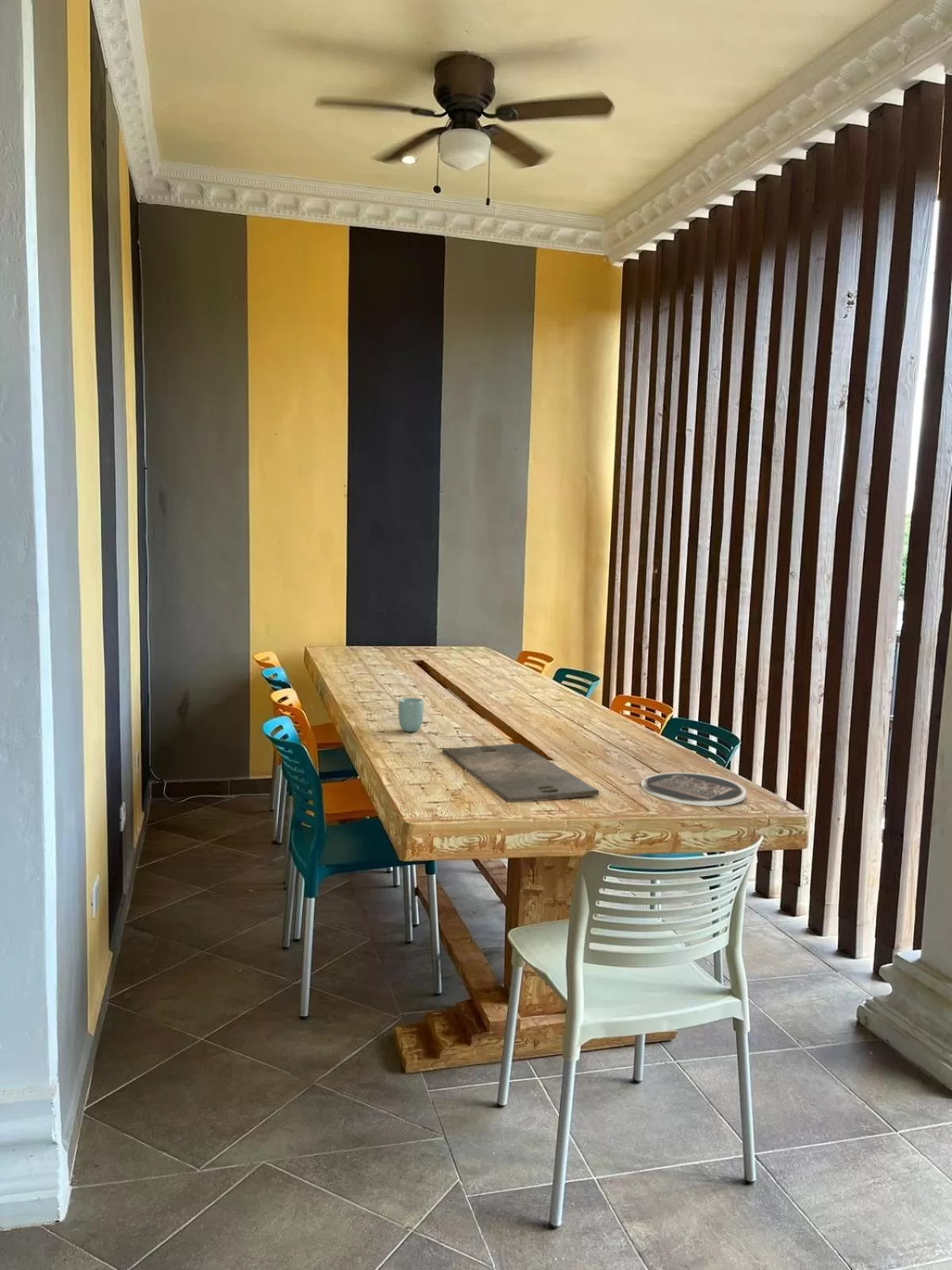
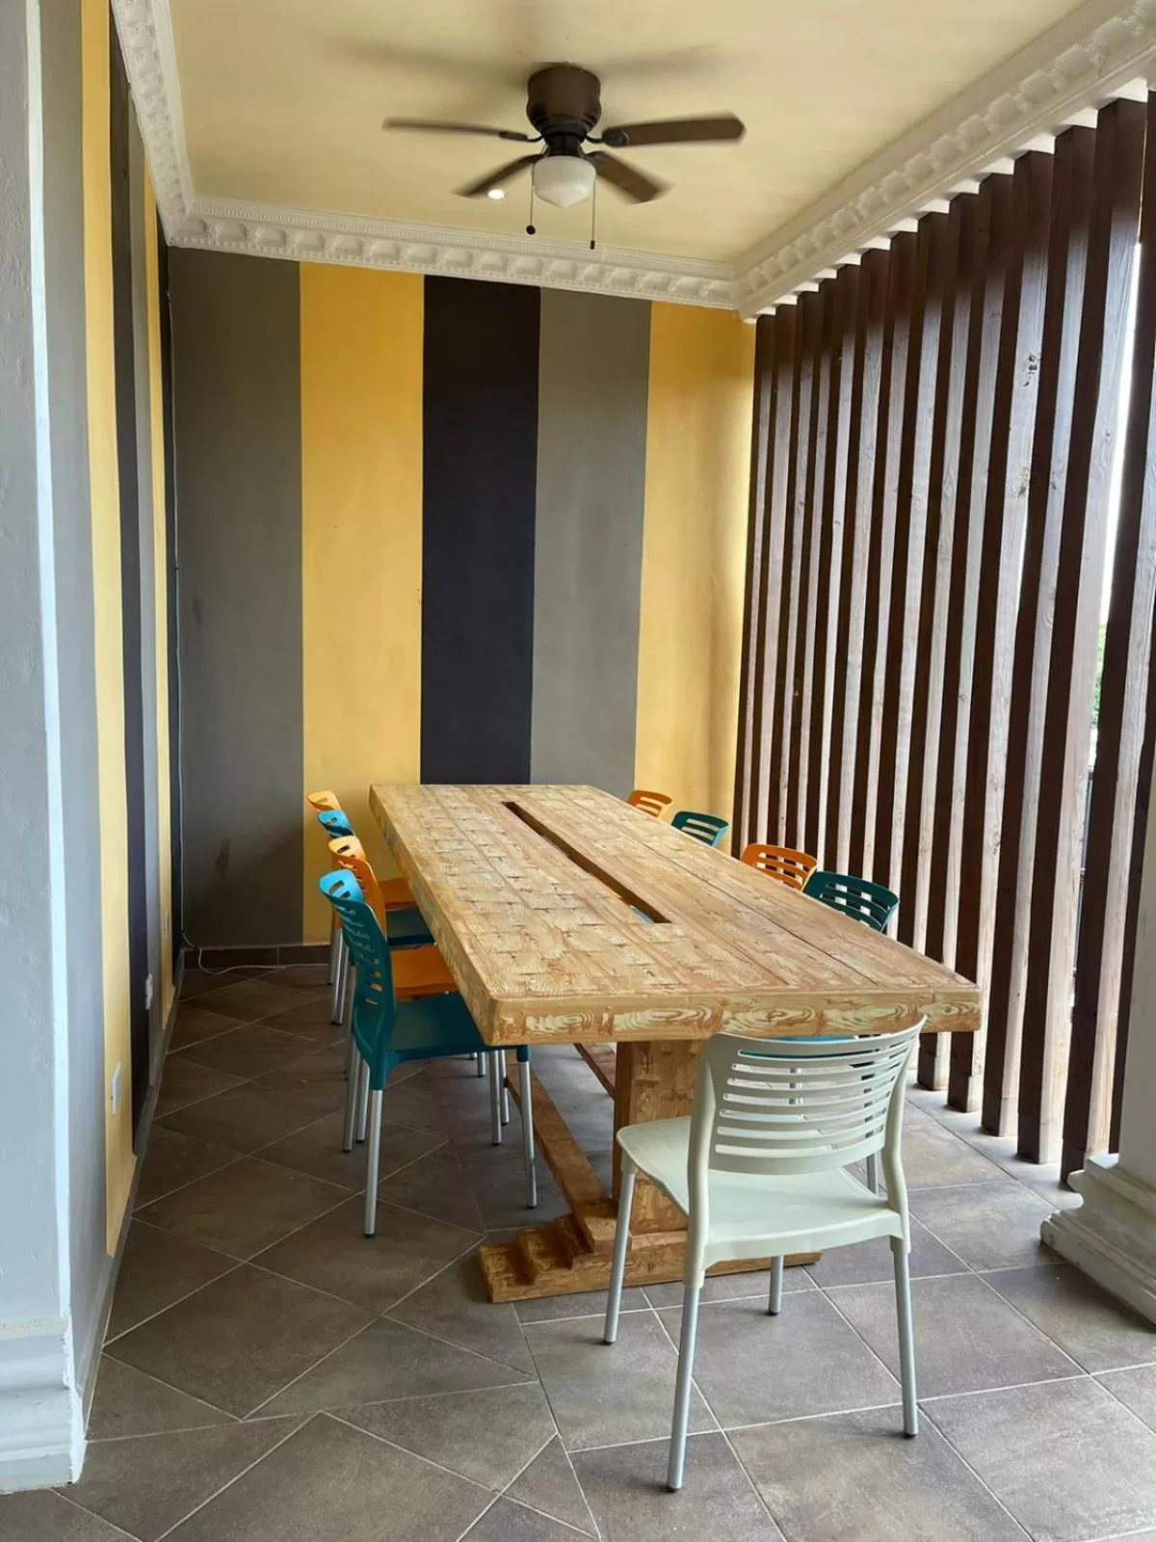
- plate (693, 788)
- cup (410, 715)
- cutting board (514, 770)
